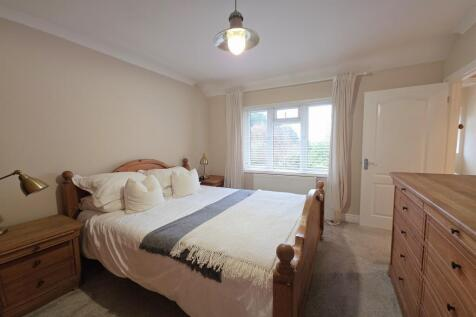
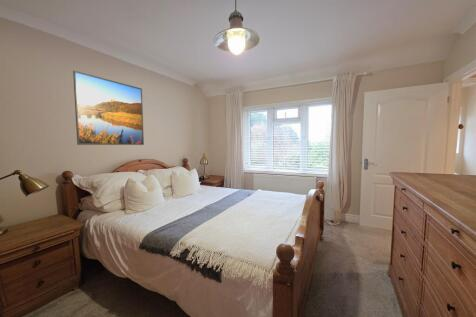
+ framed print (113, 113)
